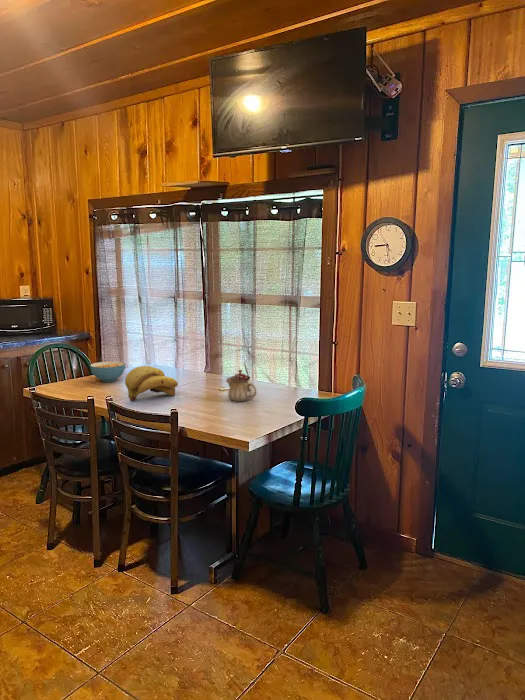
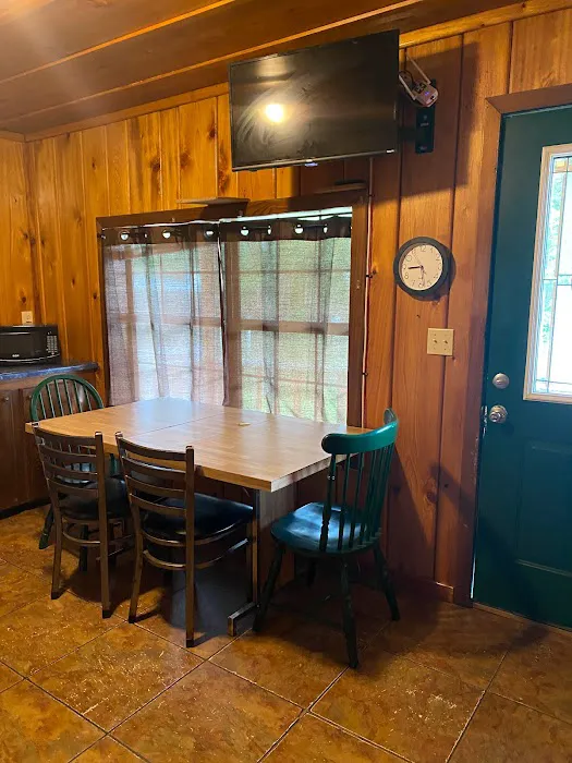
- cereal bowl (108, 372)
- banana bunch (152, 382)
- teapot (241, 384)
